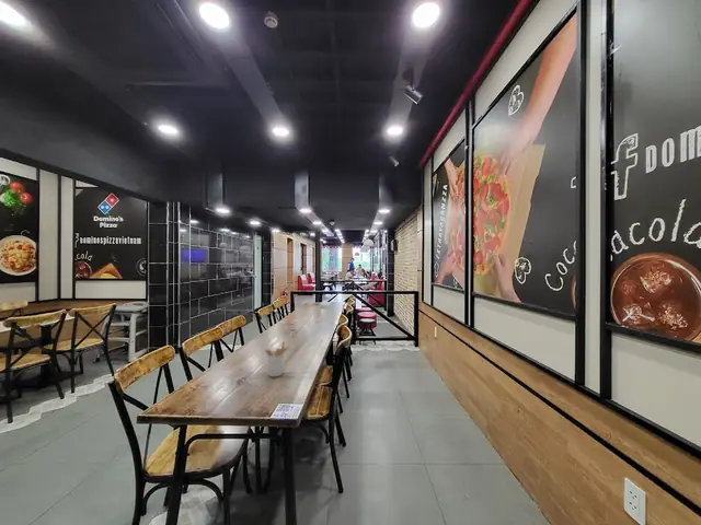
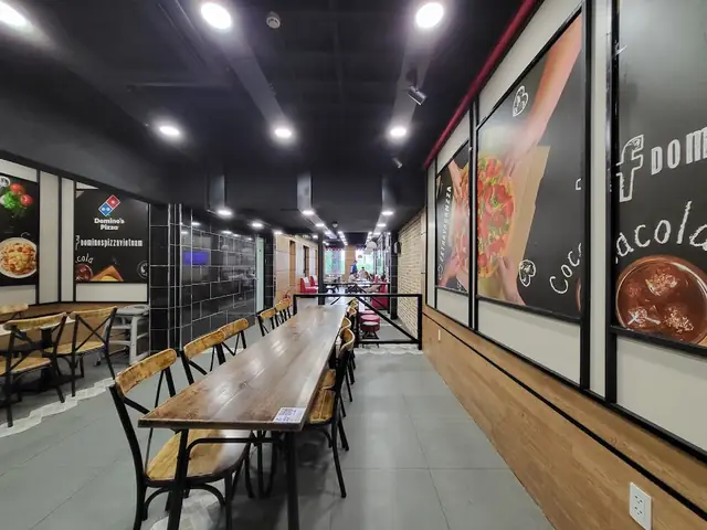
- utensil holder (277, 359)
